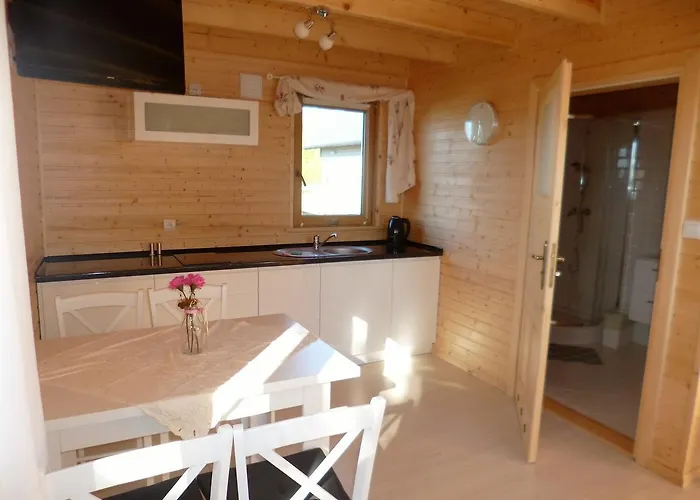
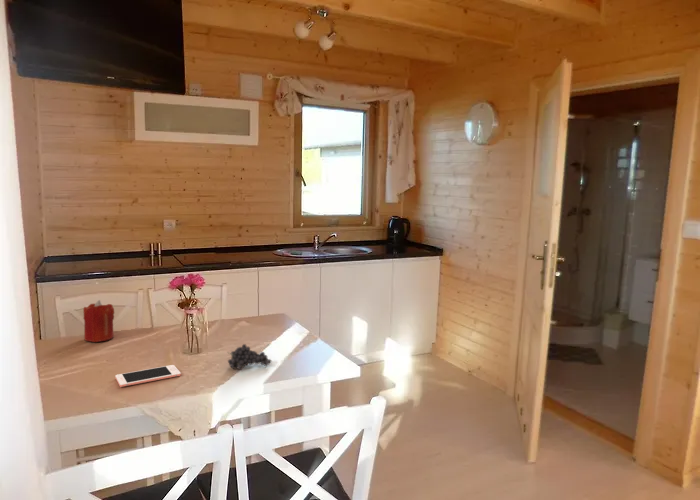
+ candle (98, 319)
+ fruit (248, 354)
+ cell phone (148, 375)
